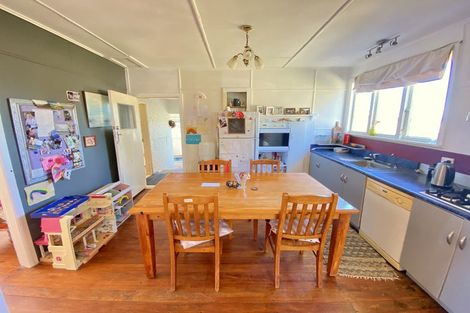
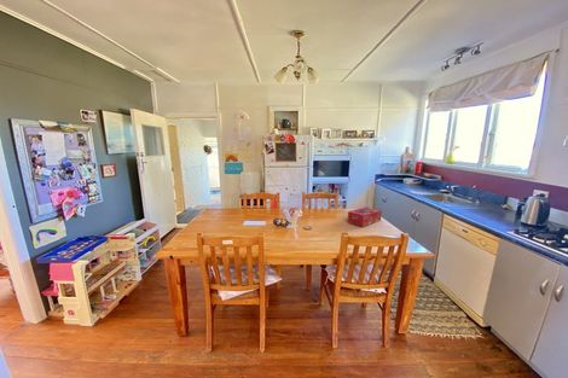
+ tissue box (364, 215)
